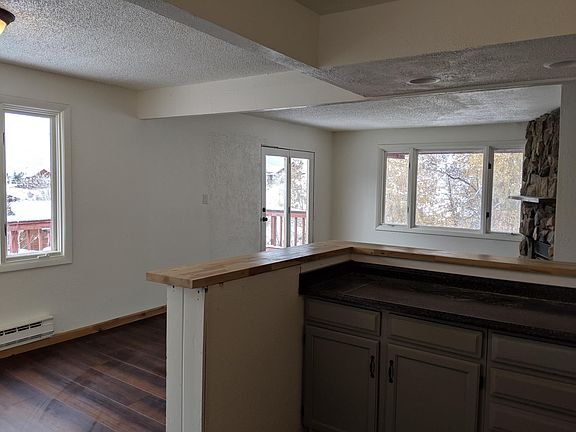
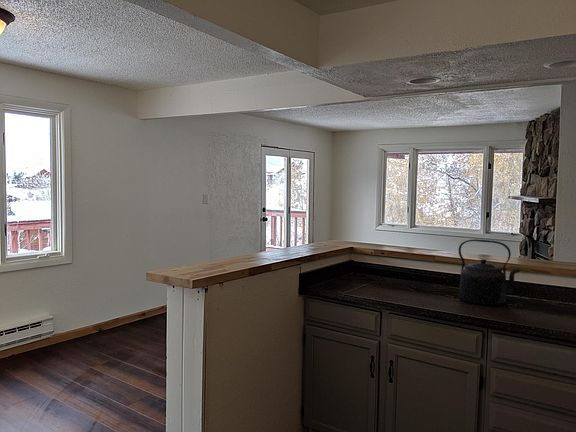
+ kettle (487, 270)
